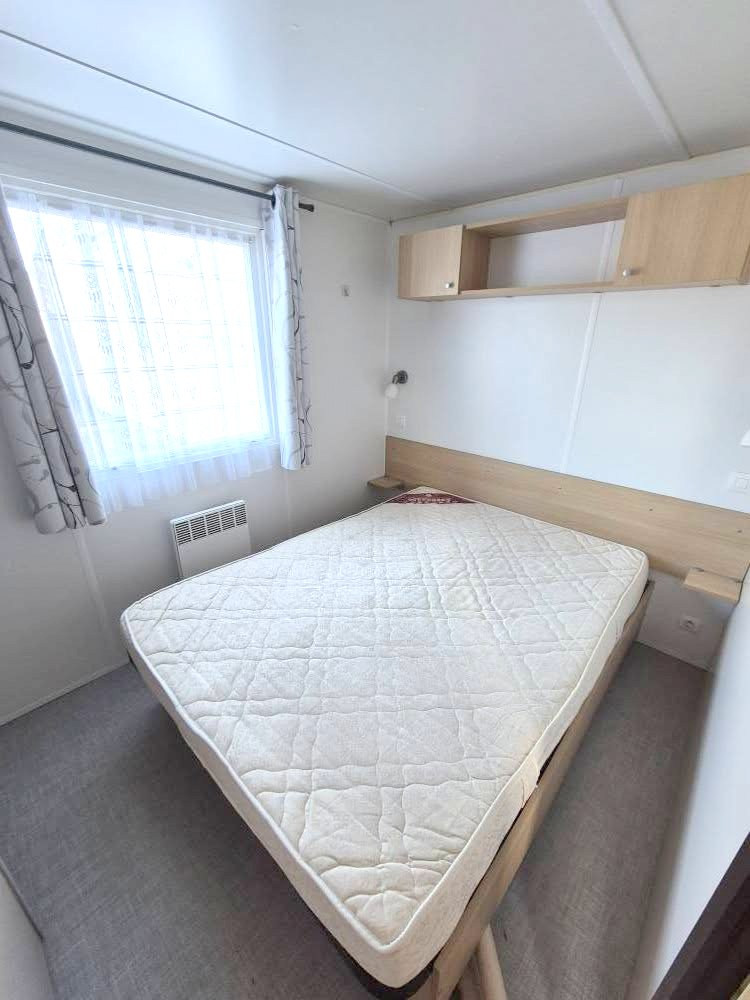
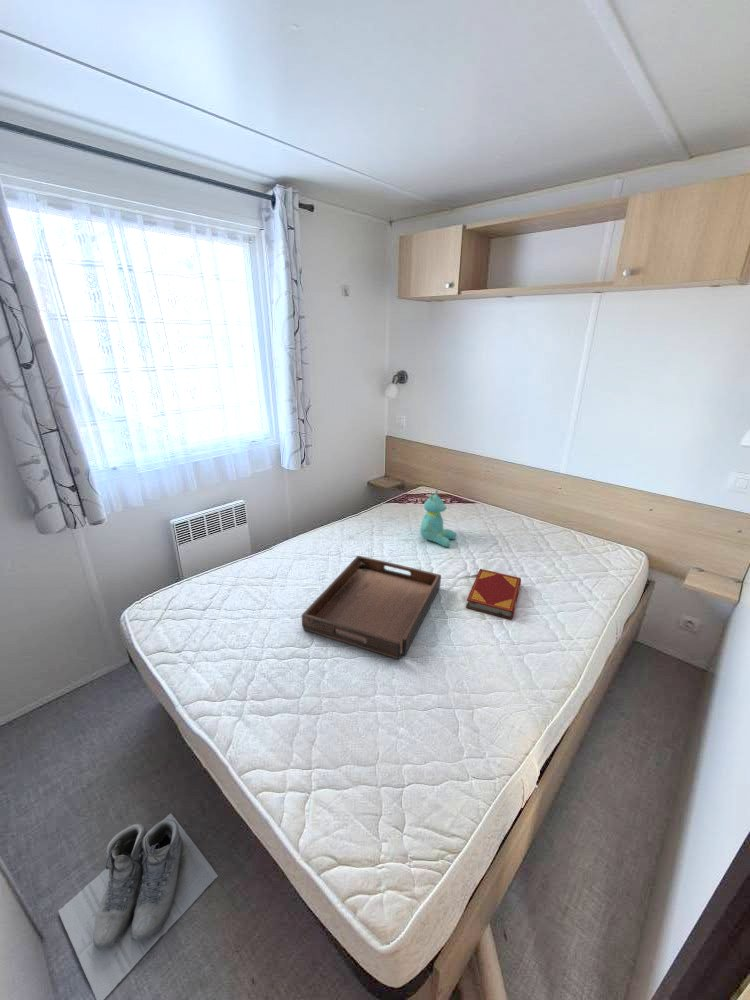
+ serving tray (376, 599)
+ boots (134, 875)
+ teddy bear (439, 516)
+ hardback book (494, 592)
